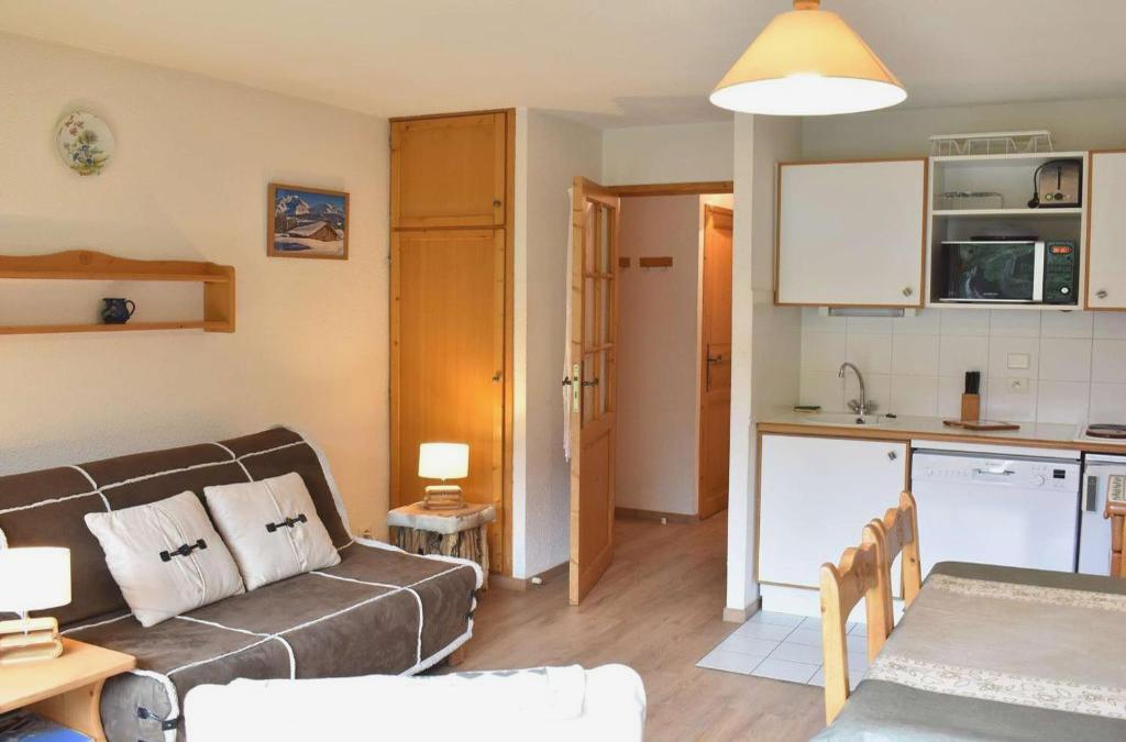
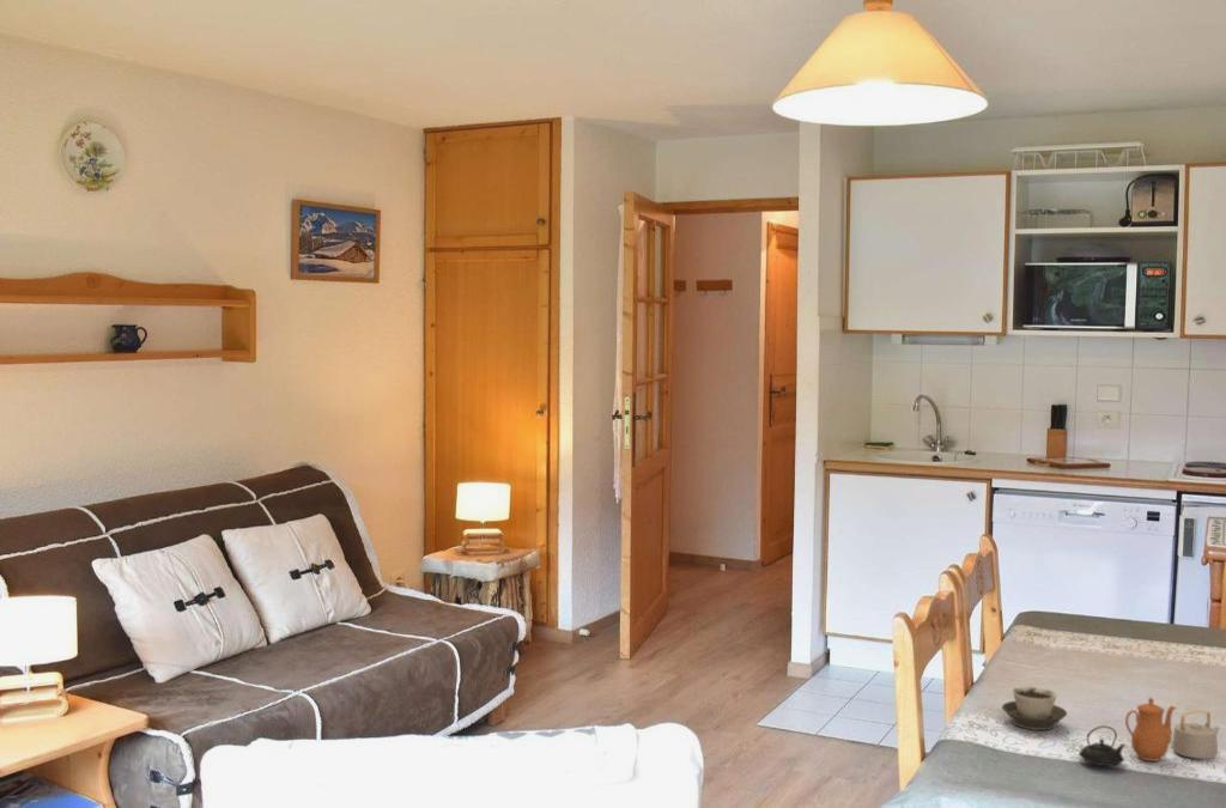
+ teapot (1153, 727)
+ cup (1033, 707)
